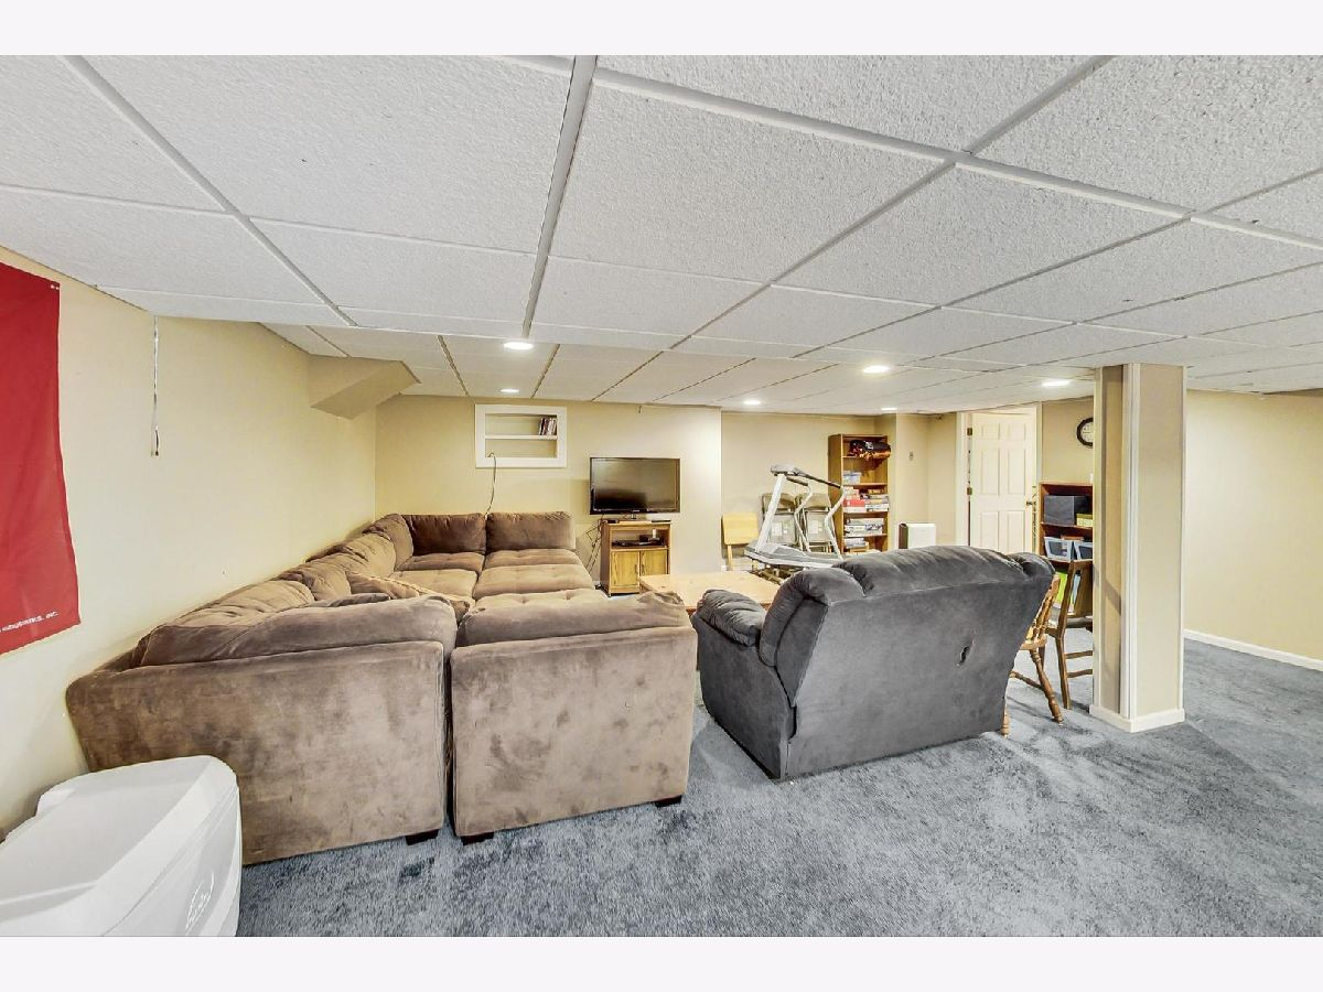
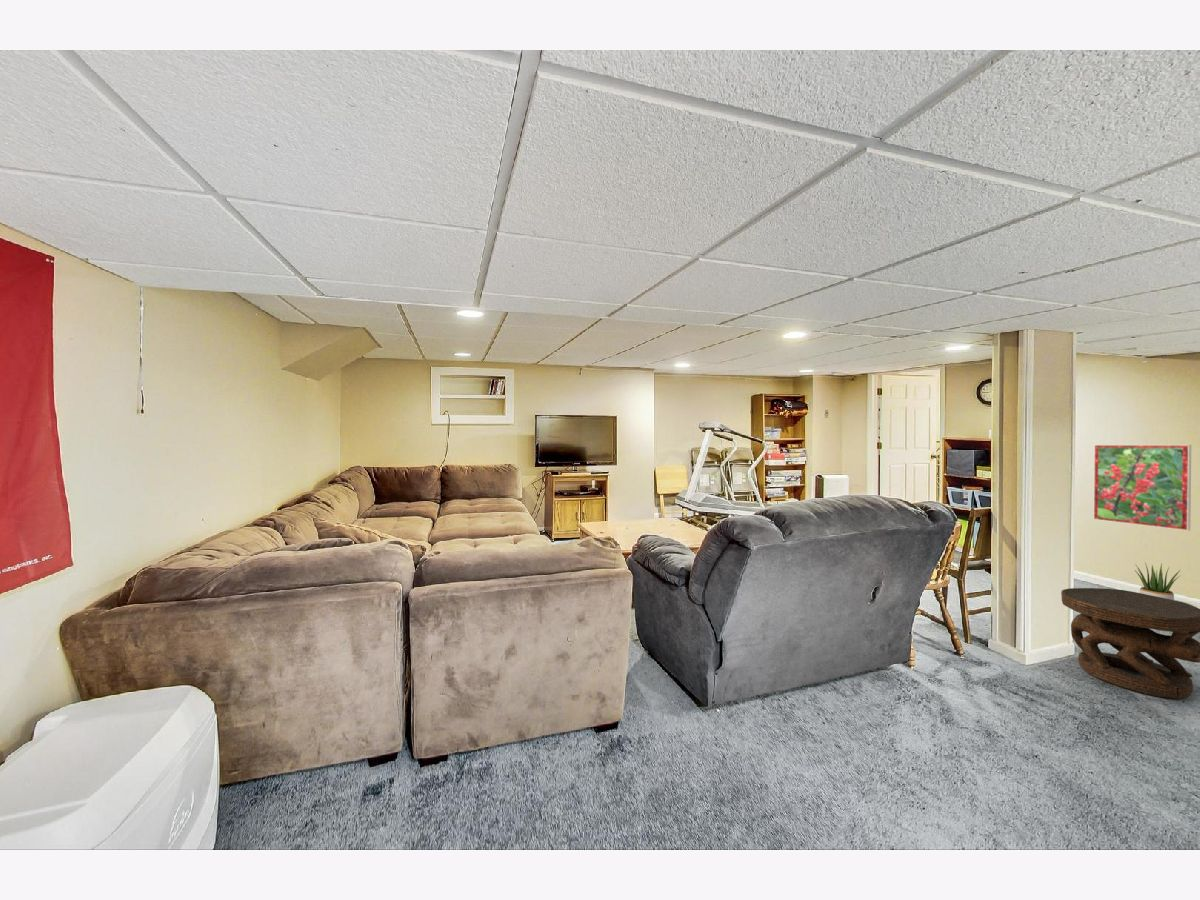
+ potted plant (1156, 583)
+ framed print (1138, 484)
+ side table (1131, 638)
